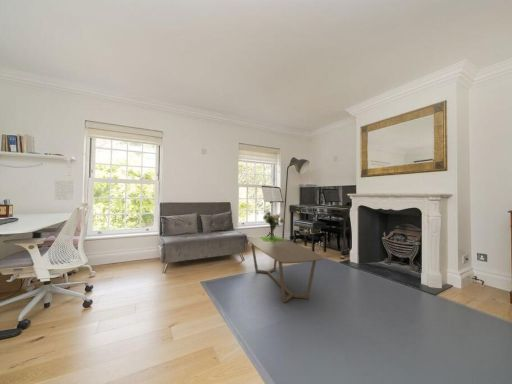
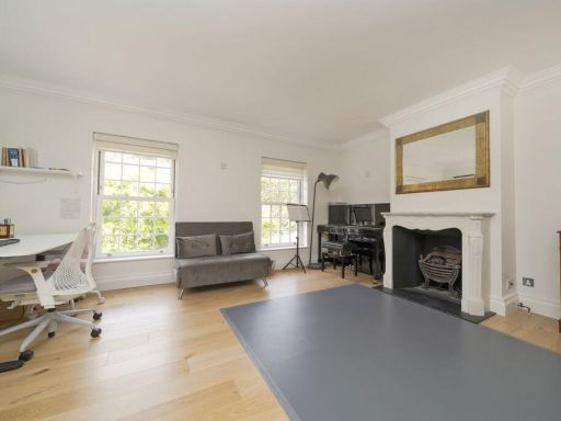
- coffee table (279, 264)
- bouquet (274, 224)
